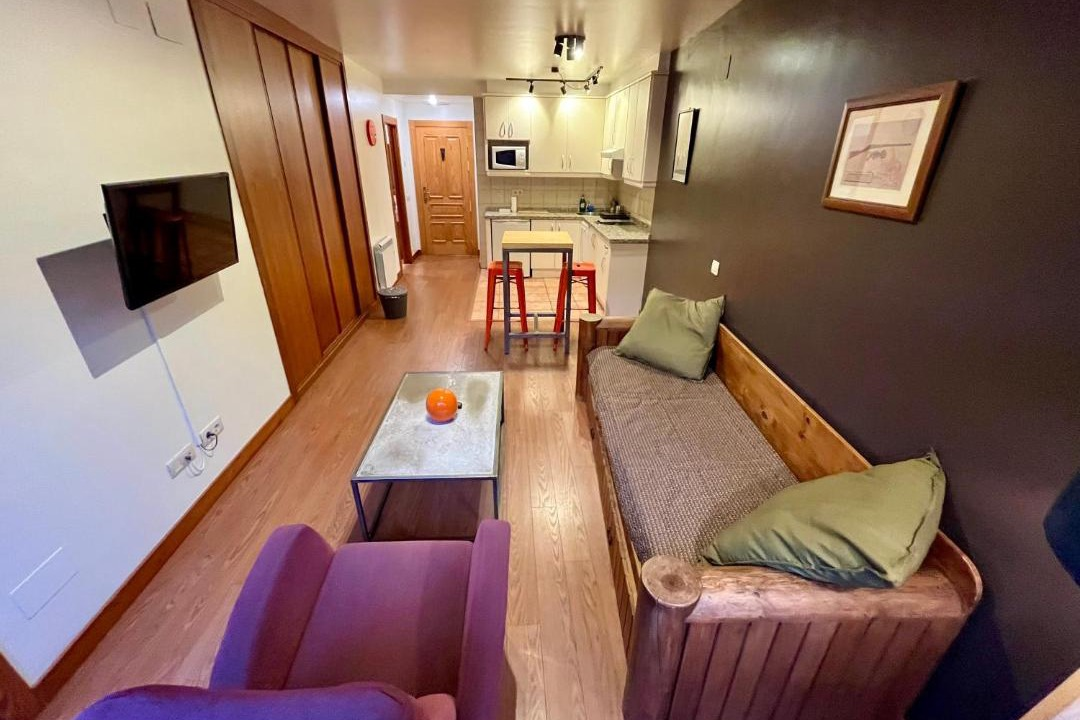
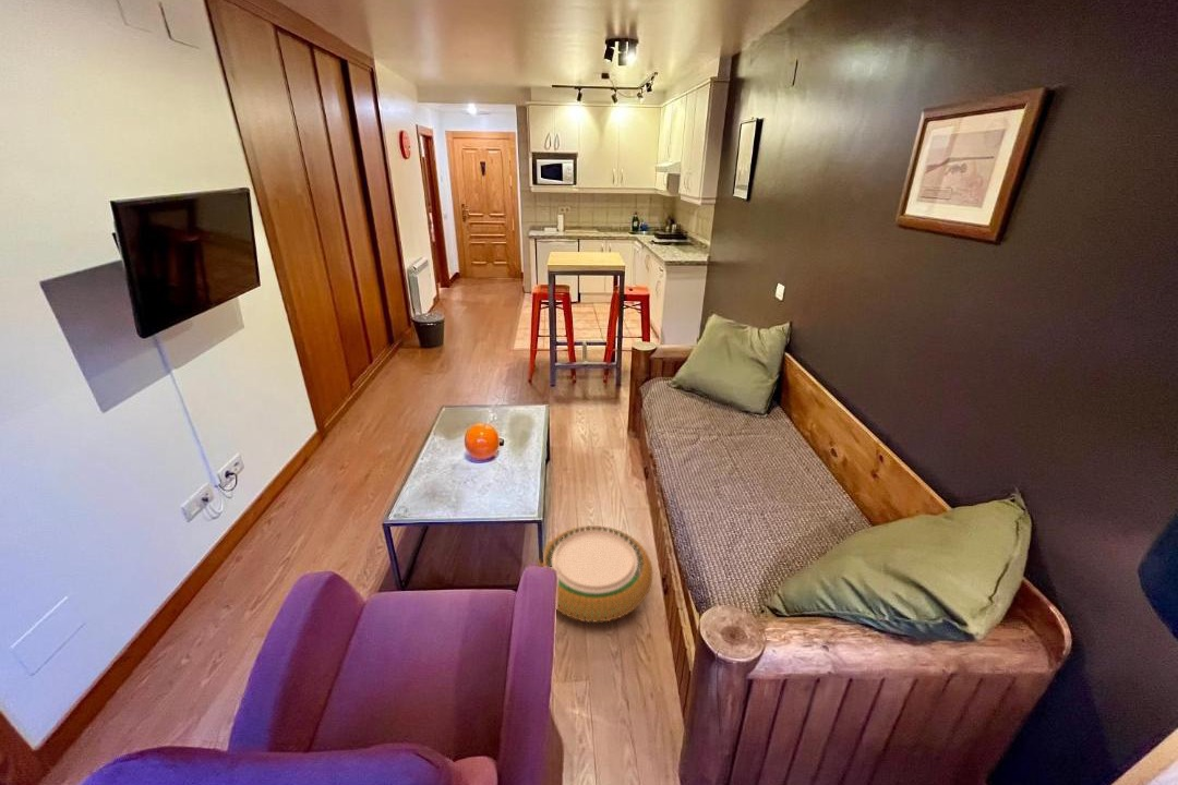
+ woven basket (594, 567)
